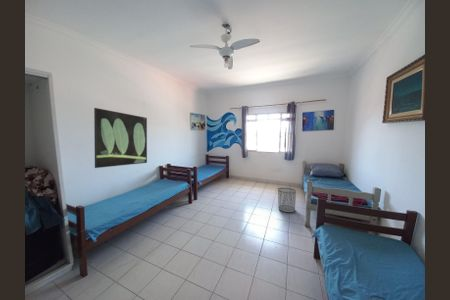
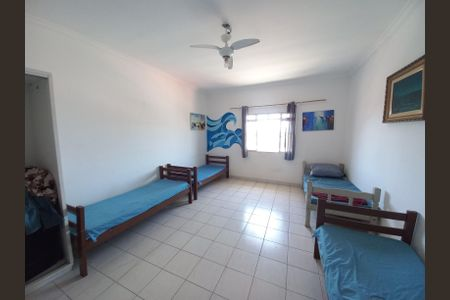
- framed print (124, 139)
- waste bin (286, 199)
